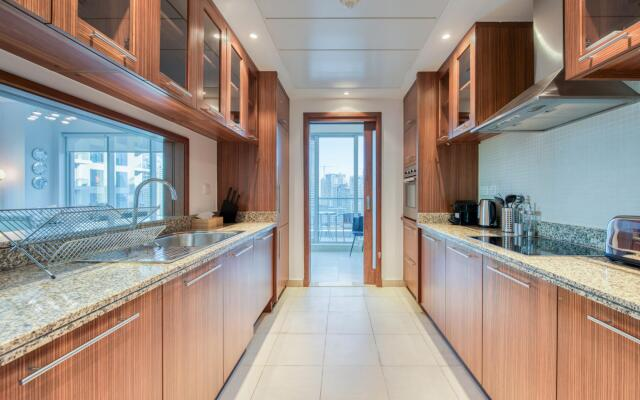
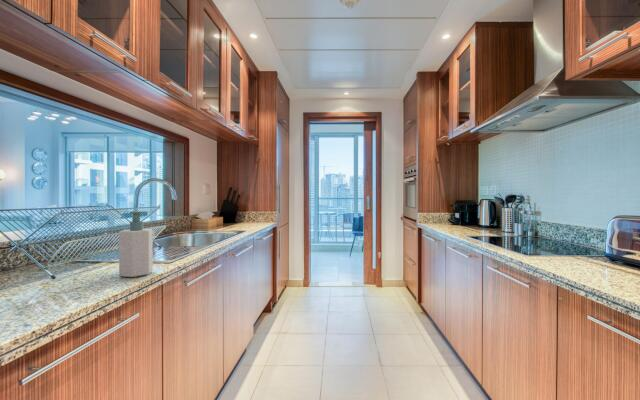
+ soap bottle (136, 242)
